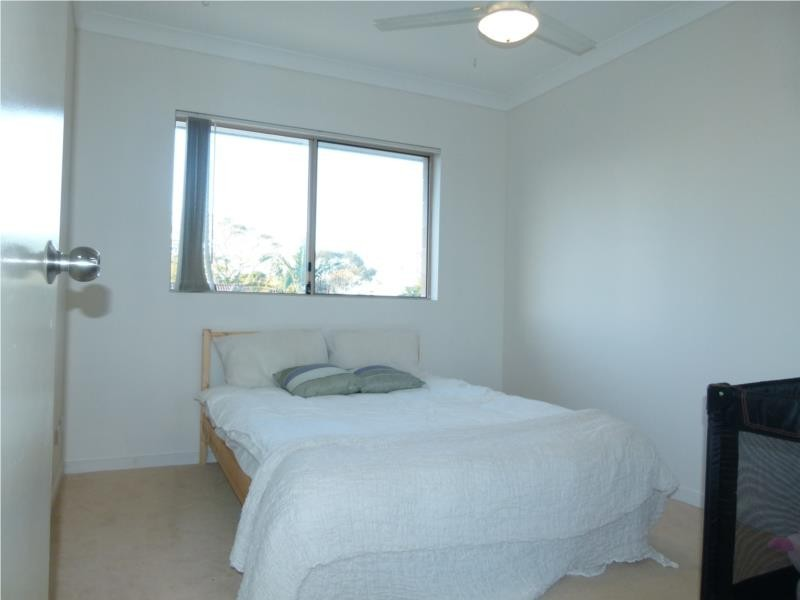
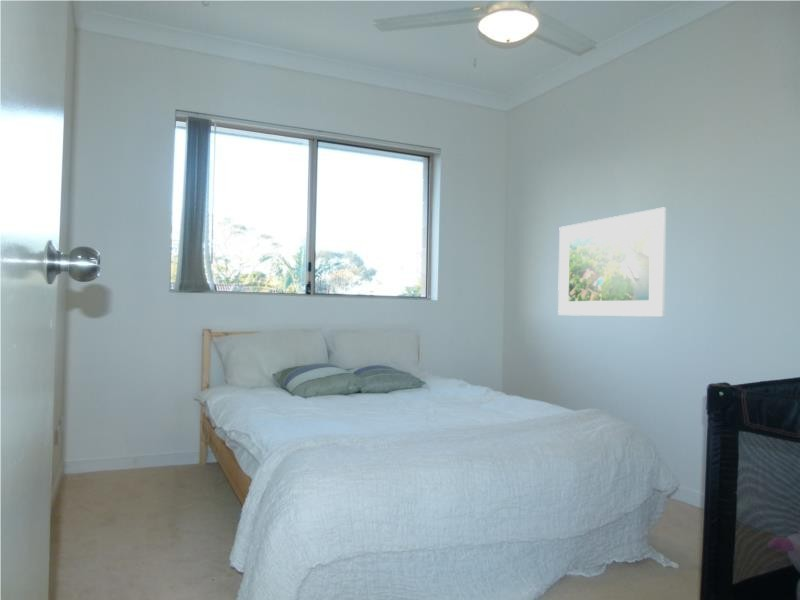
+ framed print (606, 267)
